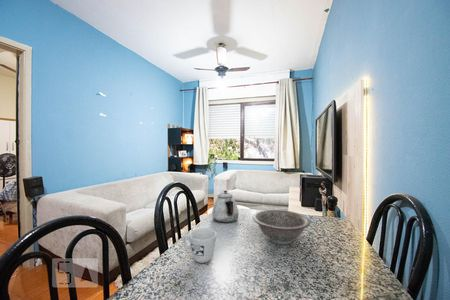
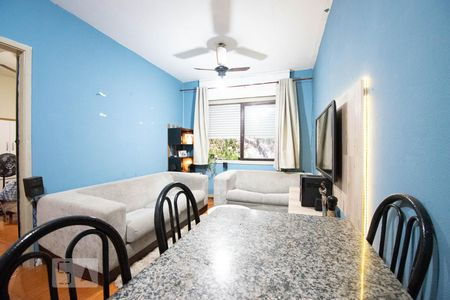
- decorative bowl (280, 228)
- teapot (224, 204)
- mug (198, 245)
